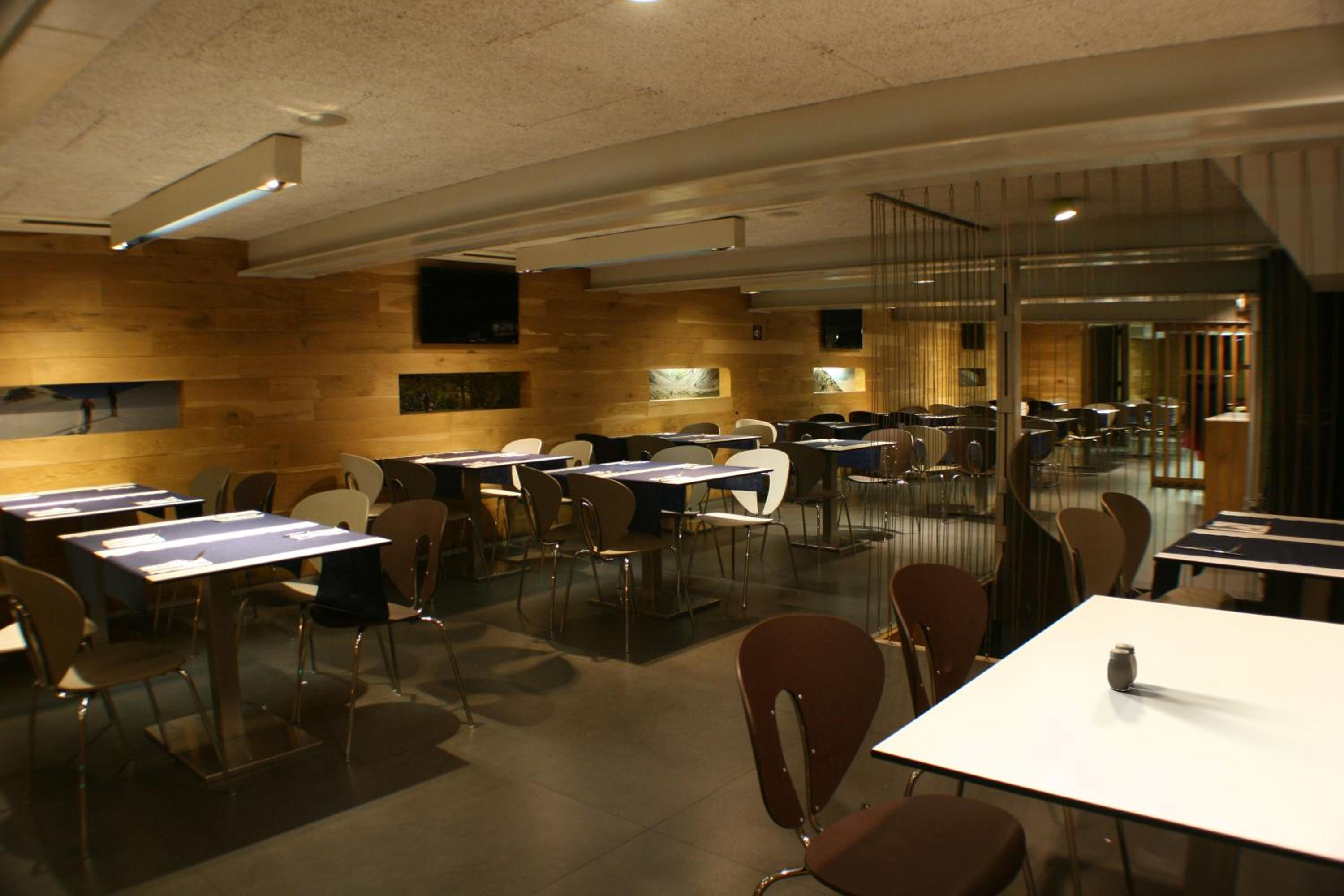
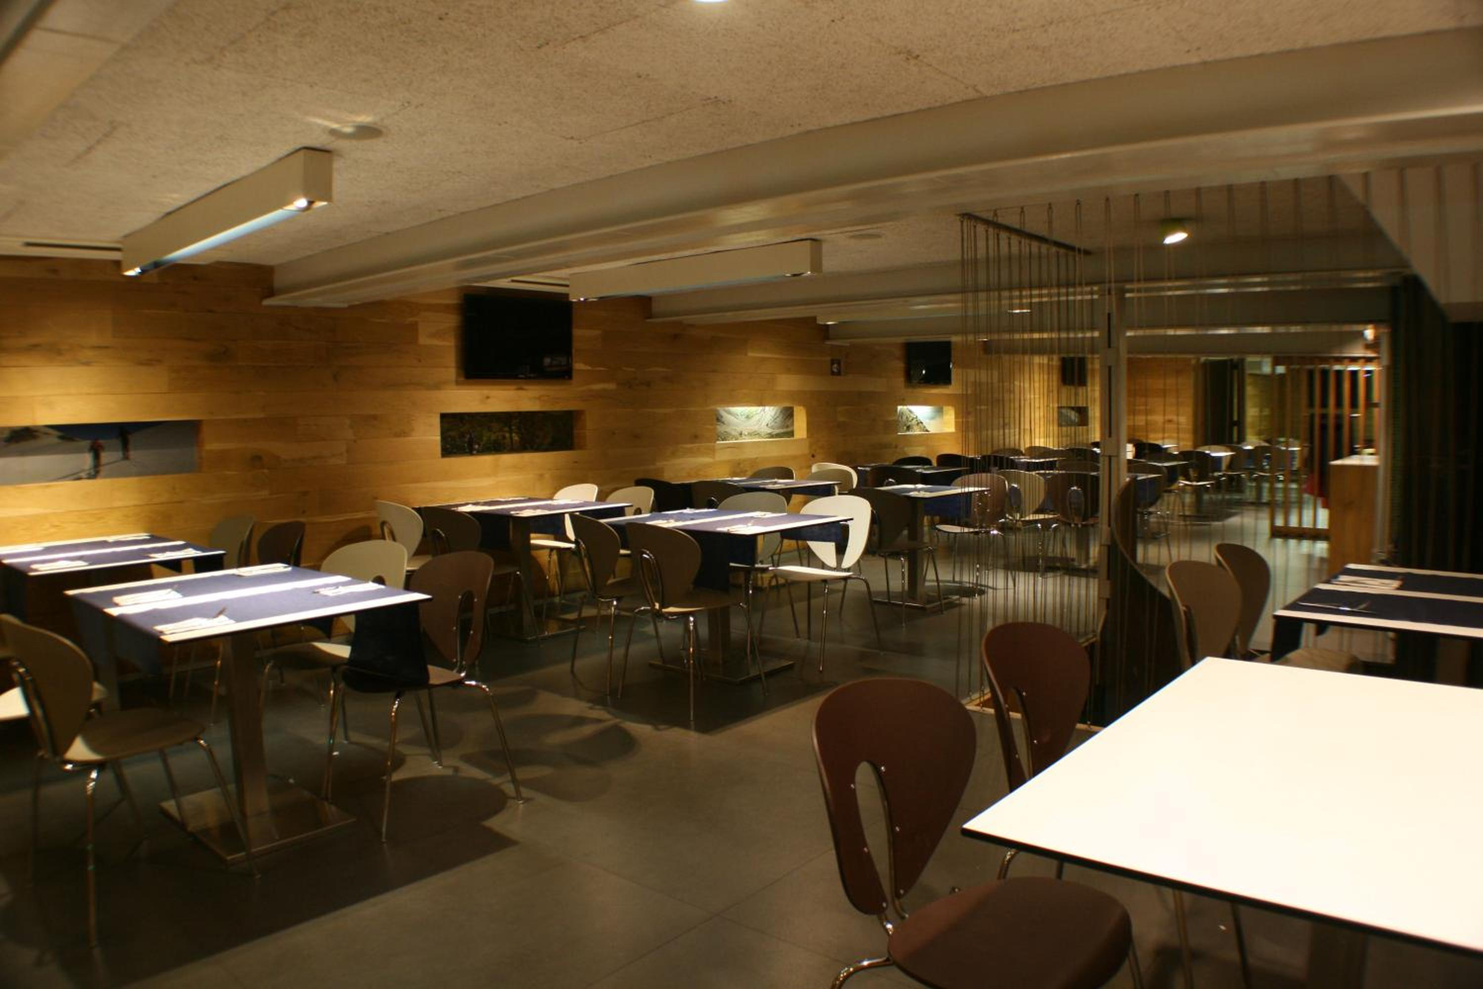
- salt and pepper shaker (1122, 666)
